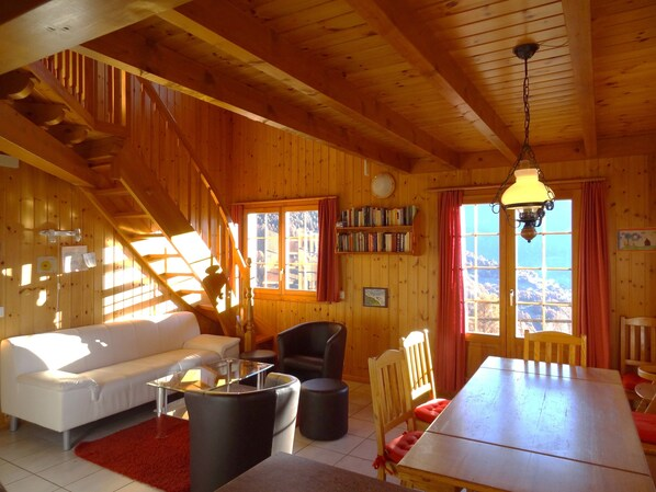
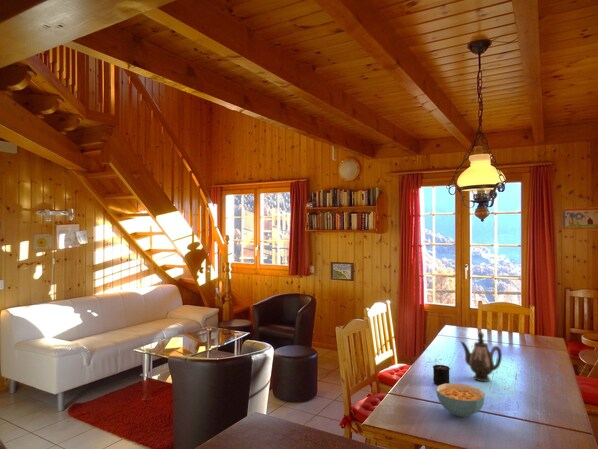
+ candle (441, 371)
+ cereal bowl (460, 402)
+ teapot (480, 355)
